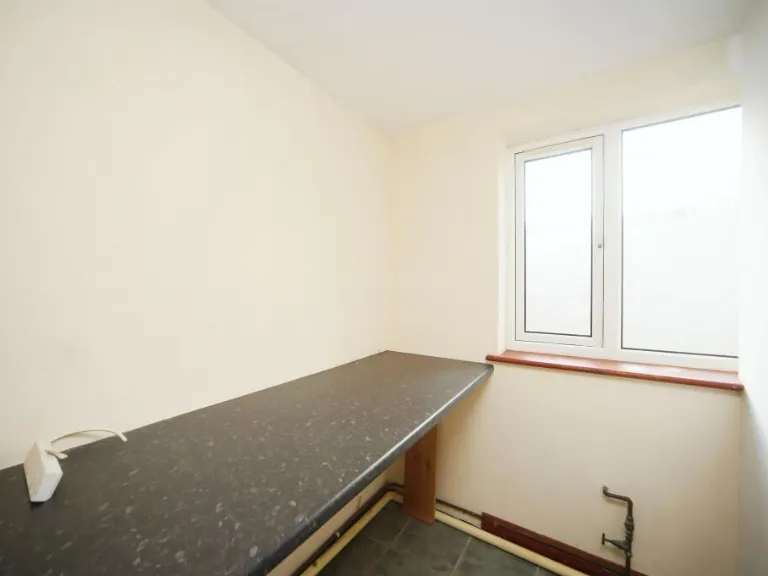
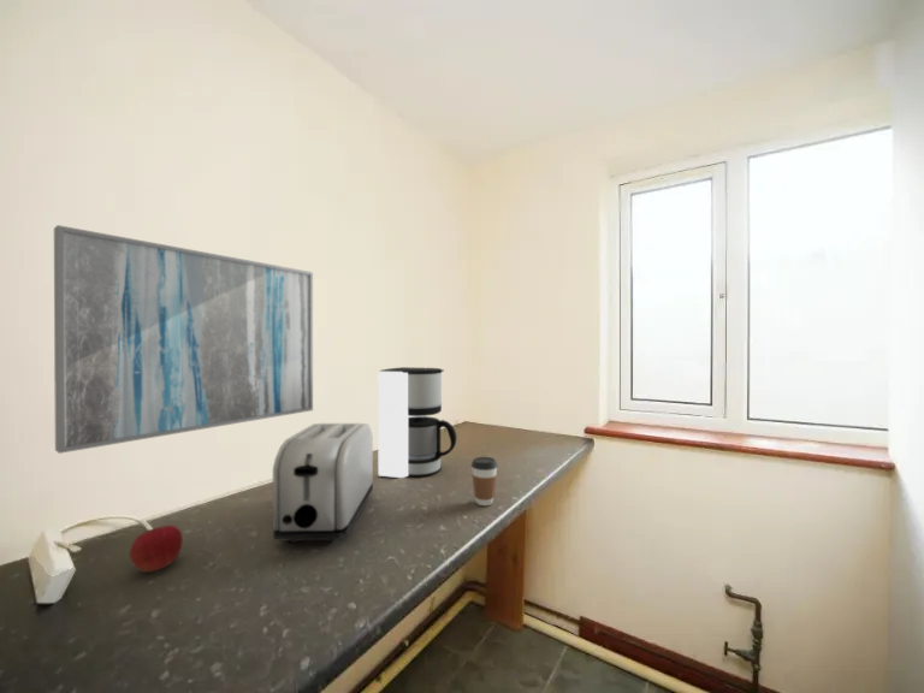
+ apple (156, 546)
+ toaster (328, 475)
+ coffee maker (420, 419)
+ coffee cup (484, 480)
+ wall art (213, 340)
